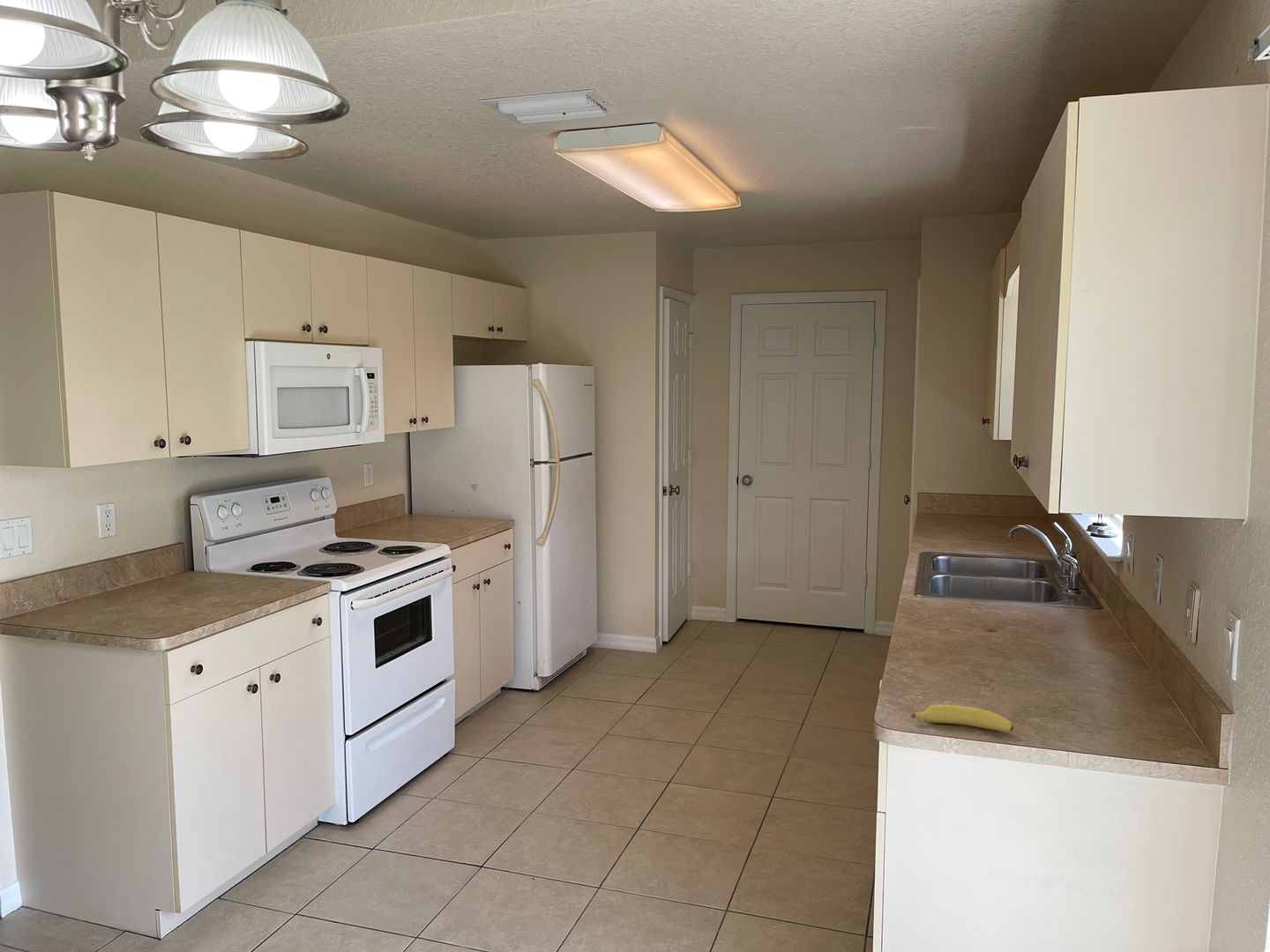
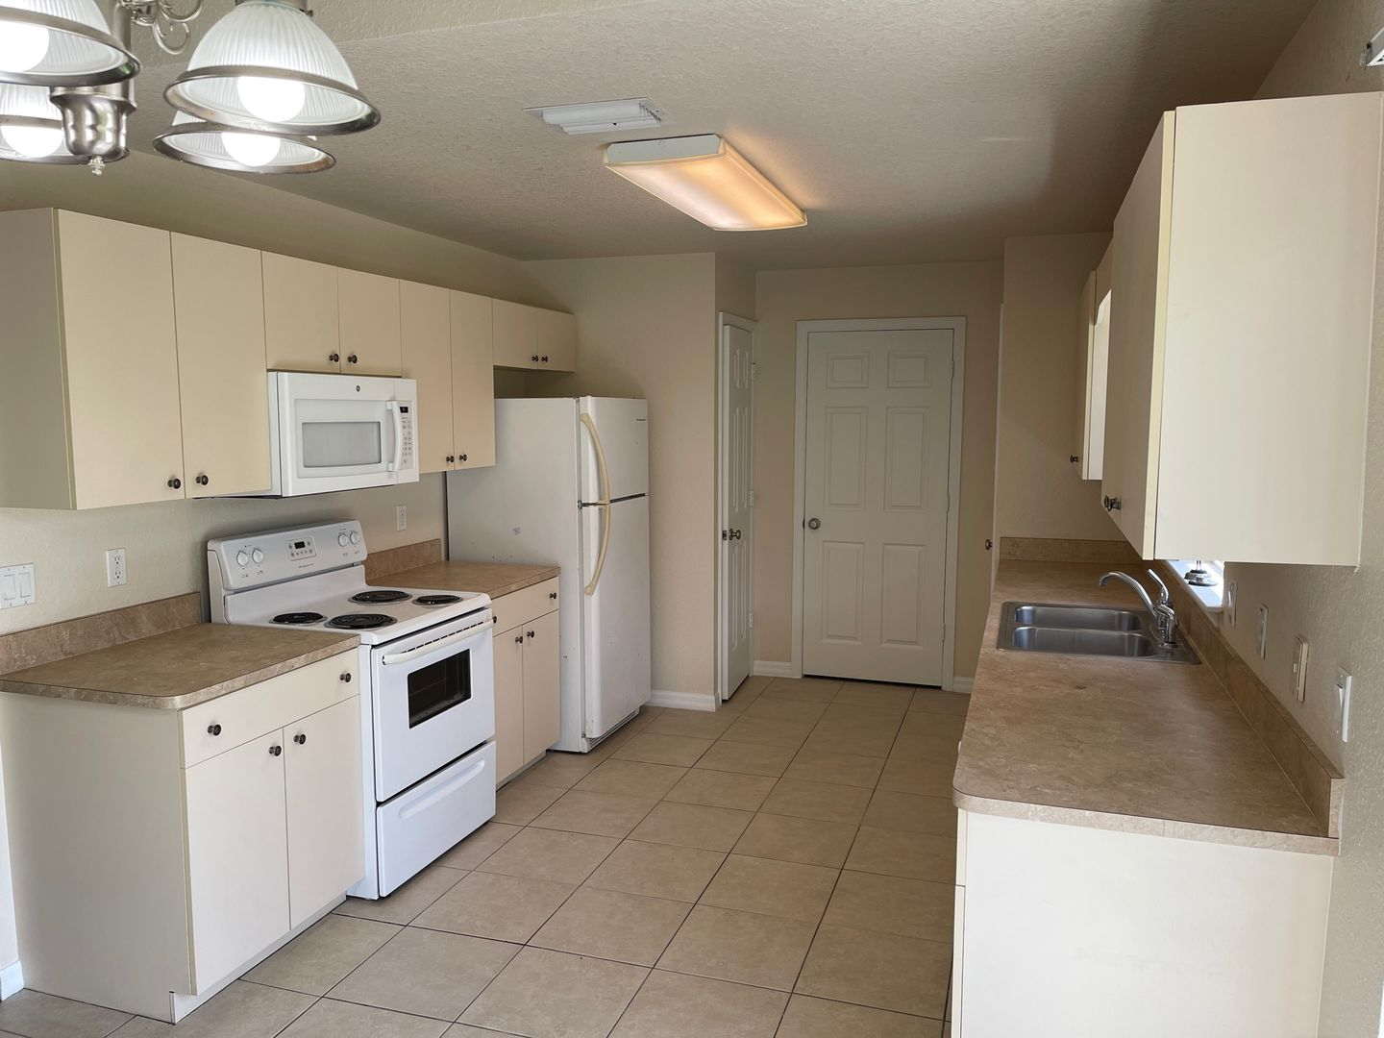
- fruit (960, 717)
